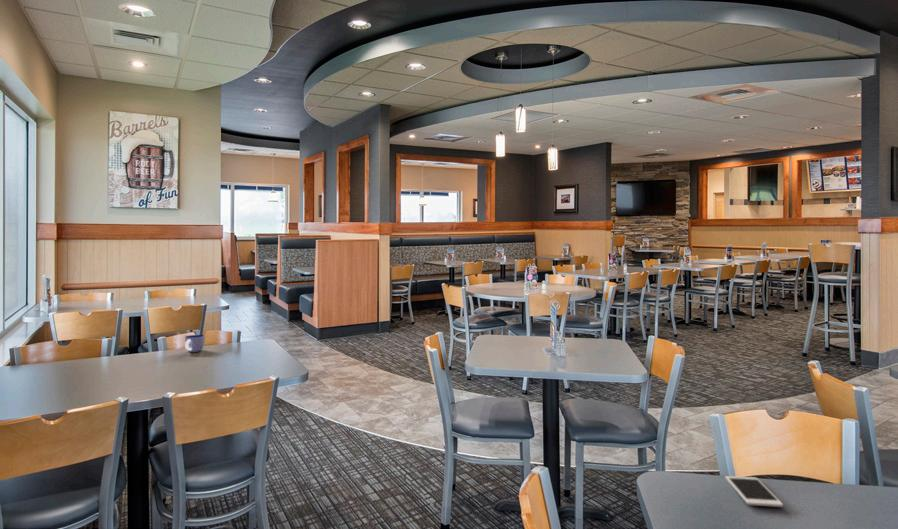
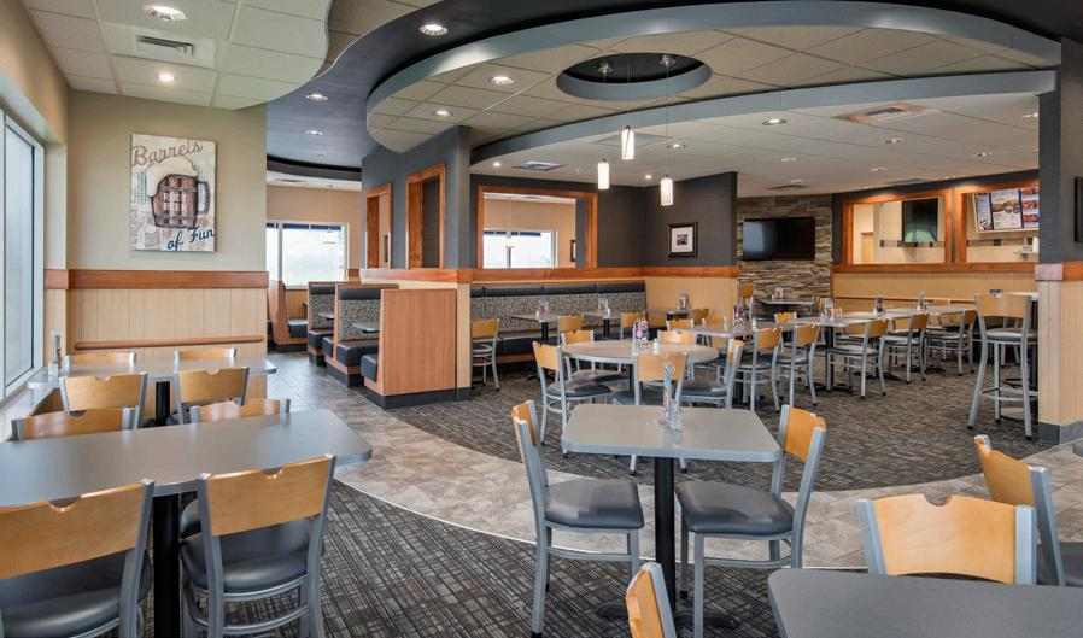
- cell phone (752, 490)
- cup (193, 343)
